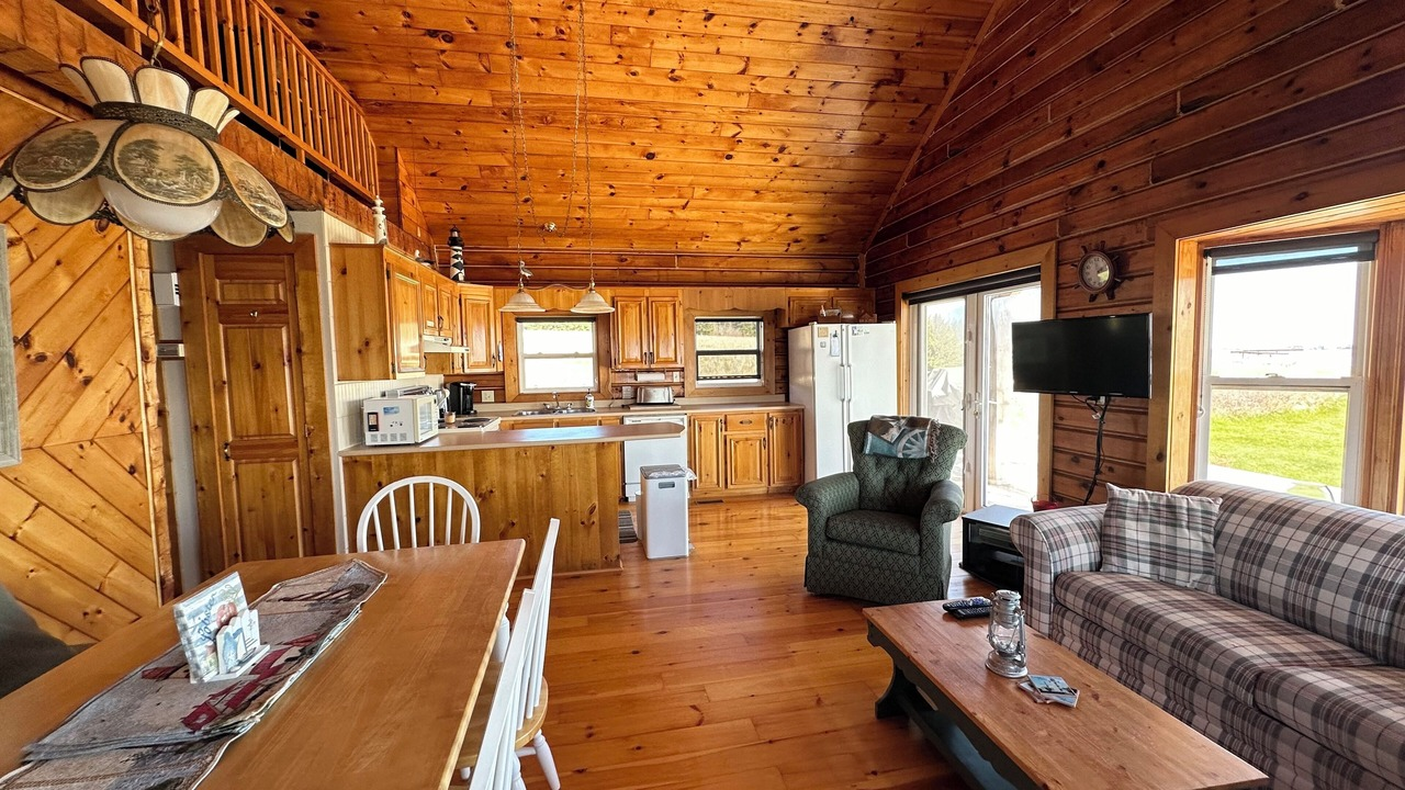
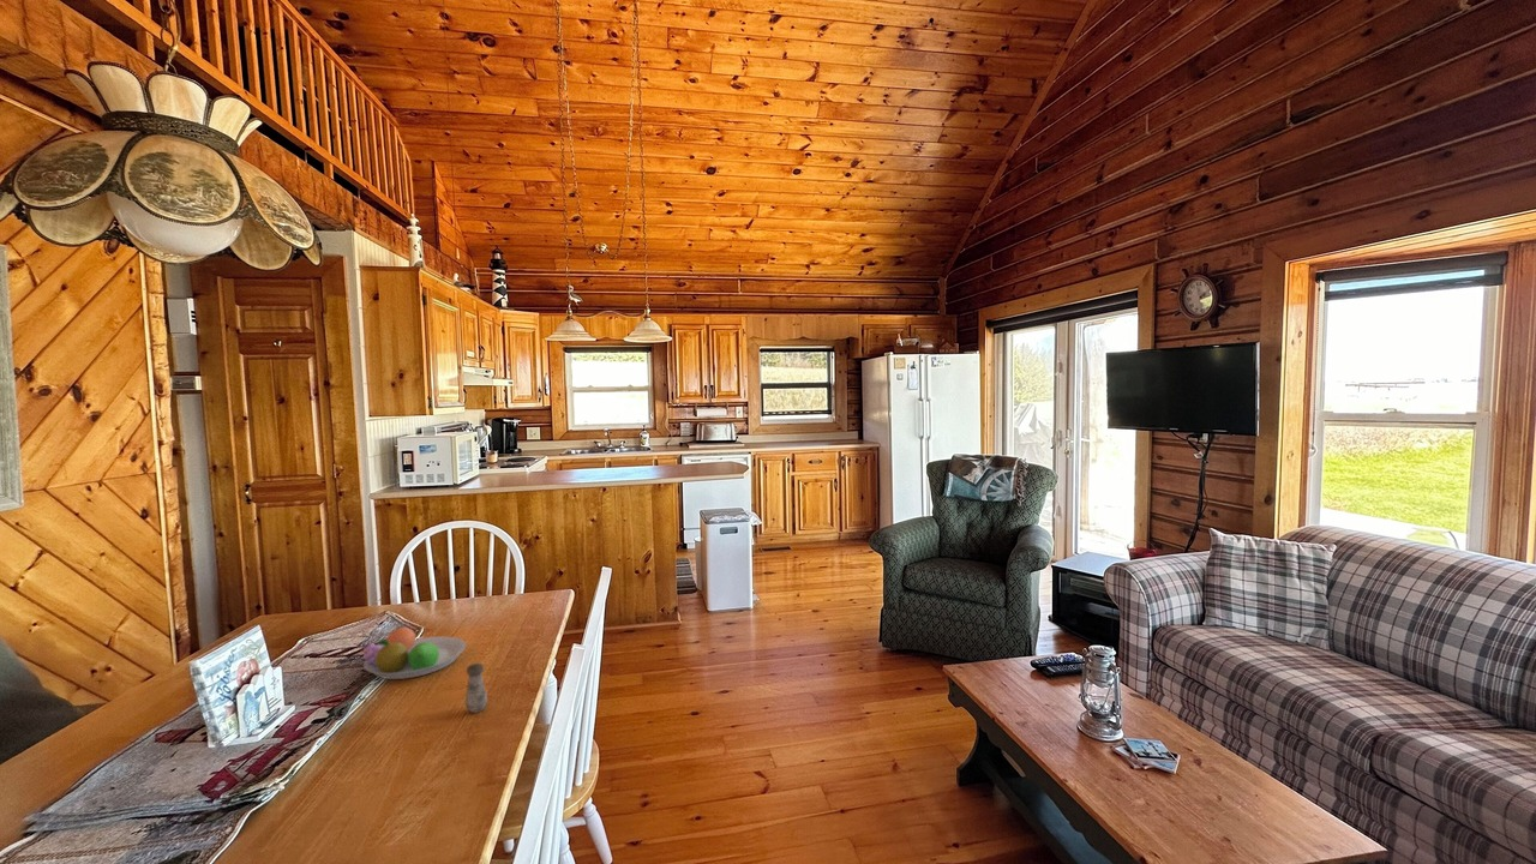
+ fruit bowl (414, 647)
+ salt shaker (475, 686)
